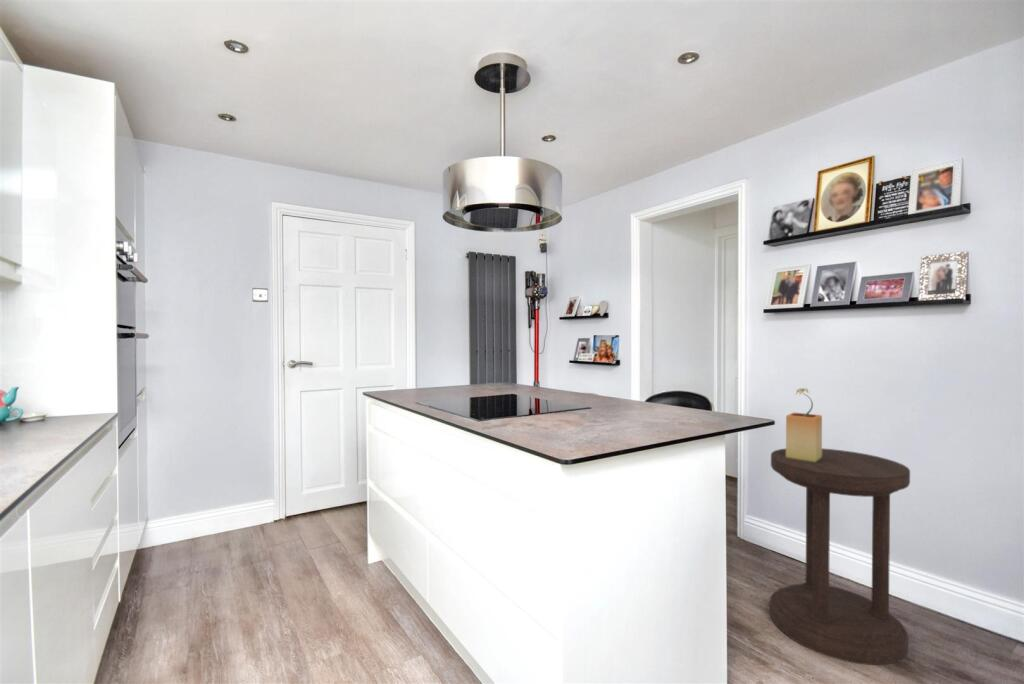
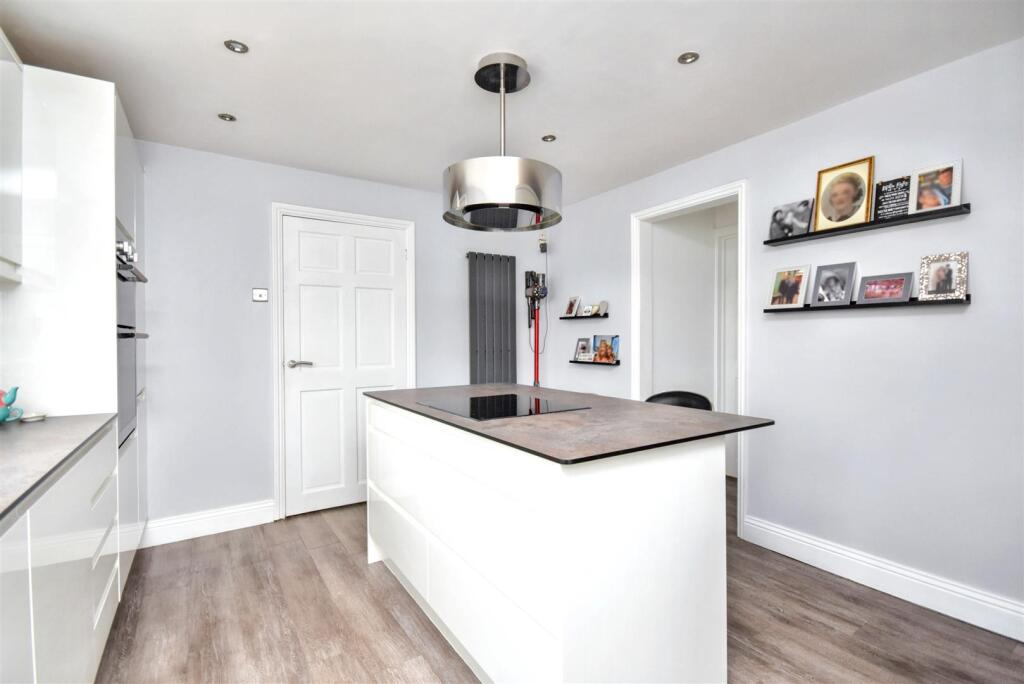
- side table (829, 544)
- potted plant (804, 422)
